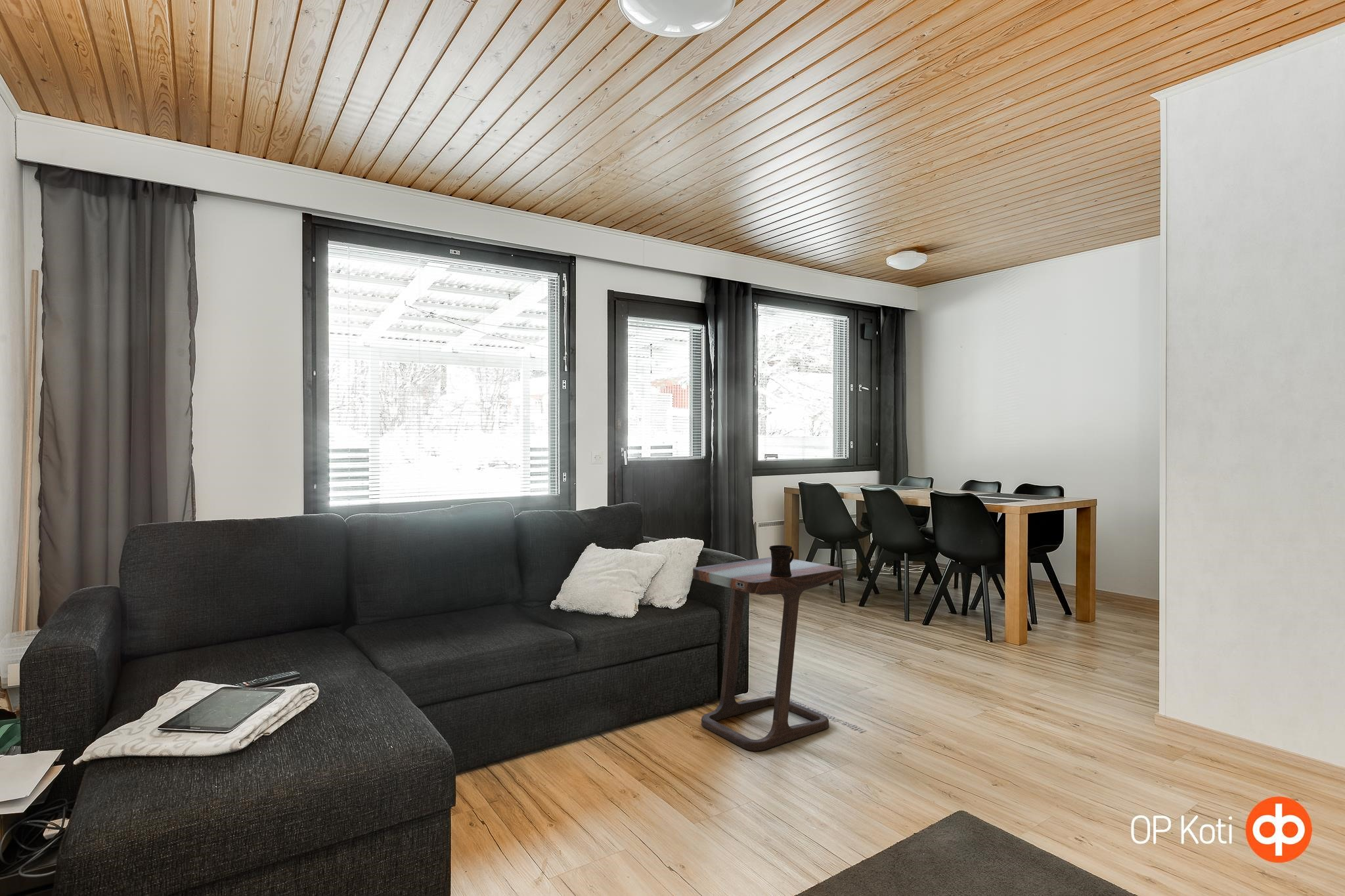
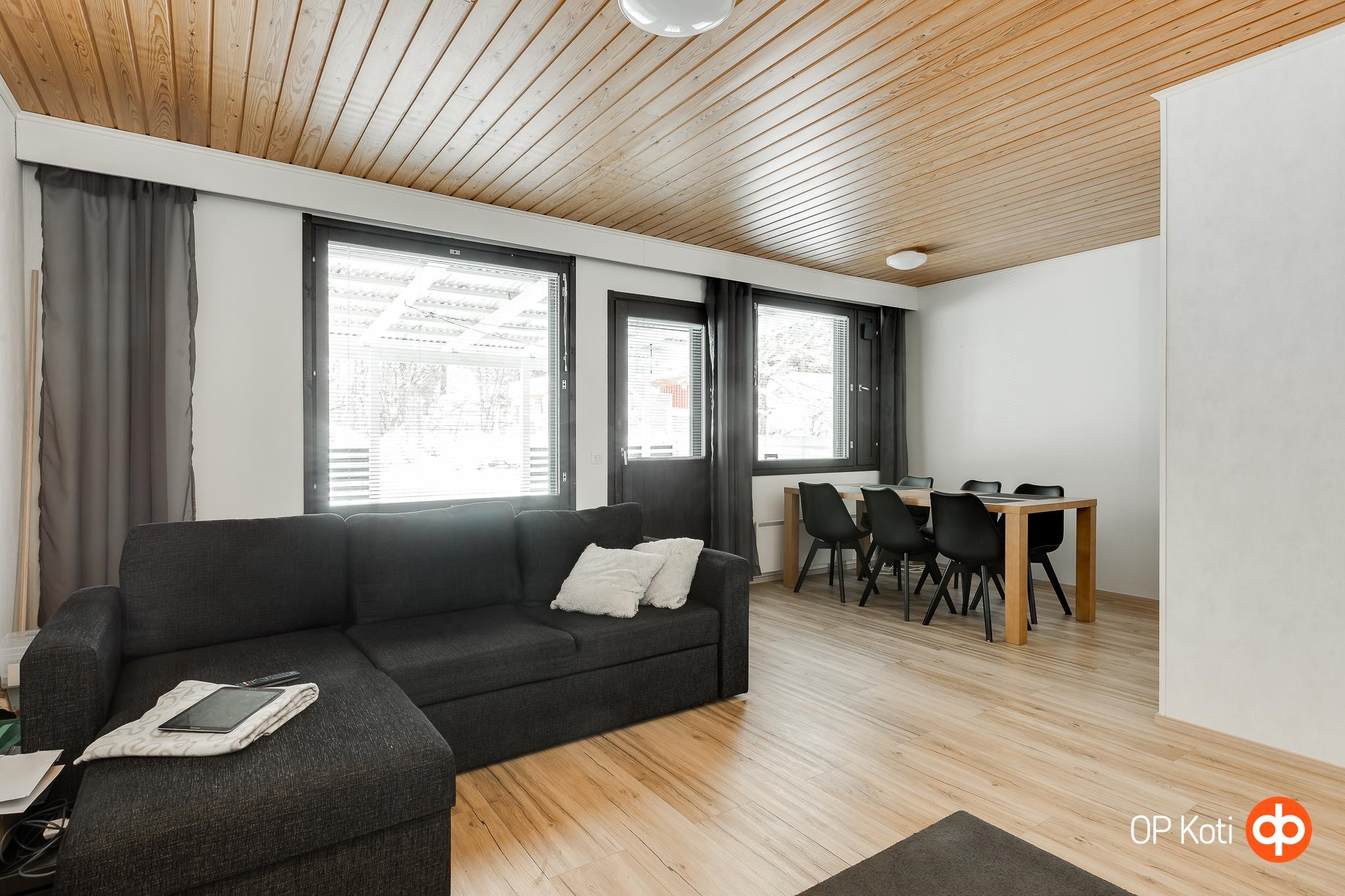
- mug (782, 560)
- side table (780, 647)
